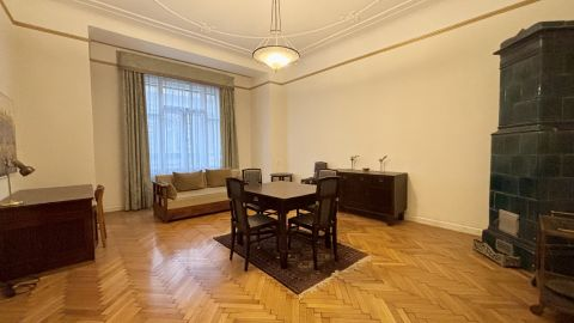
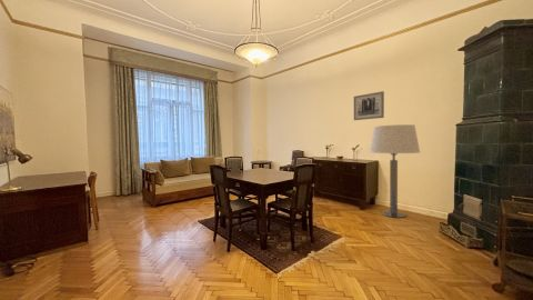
+ wall art (368, 106)
+ table lamp (393, 170)
